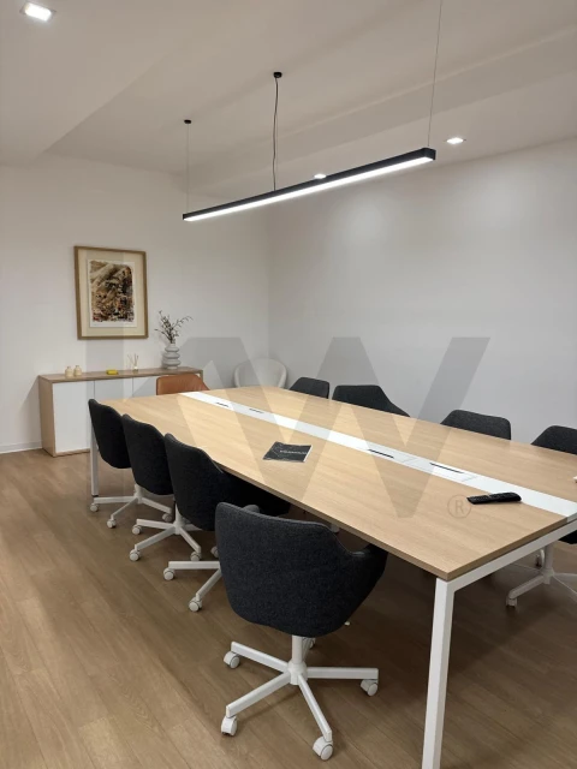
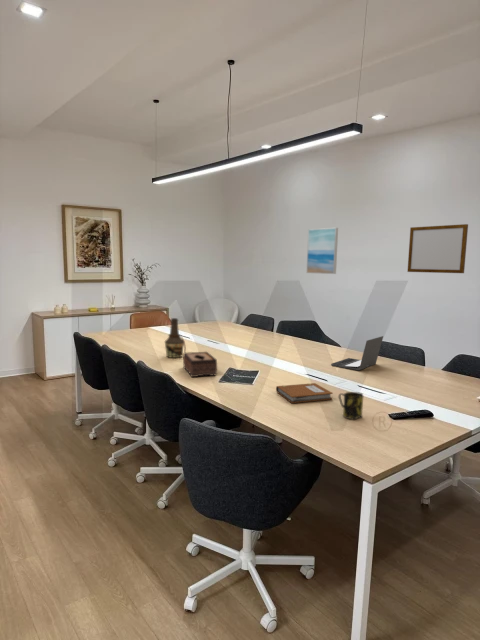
+ bottle (175, 337)
+ wall art (321, 251)
+ tissue box (199, 363)
+ notebook (304, 392)
+ laptop (363, 352)
+ writing board (436, 249)
+ mug (351, 405)
